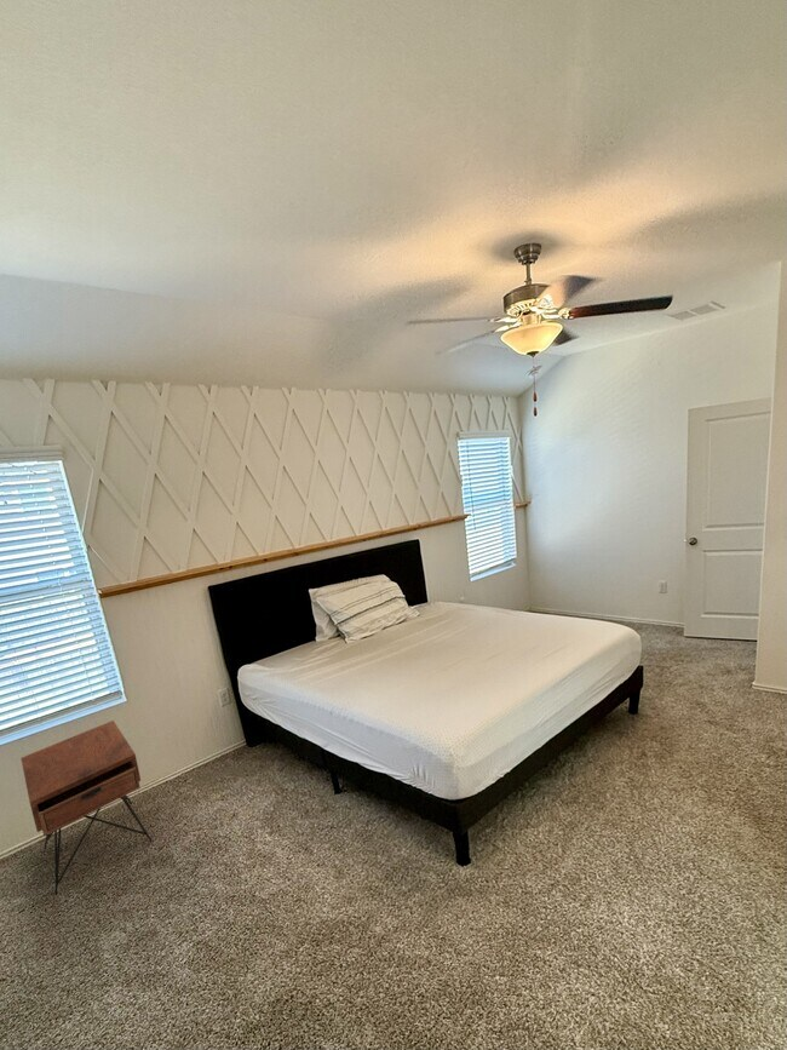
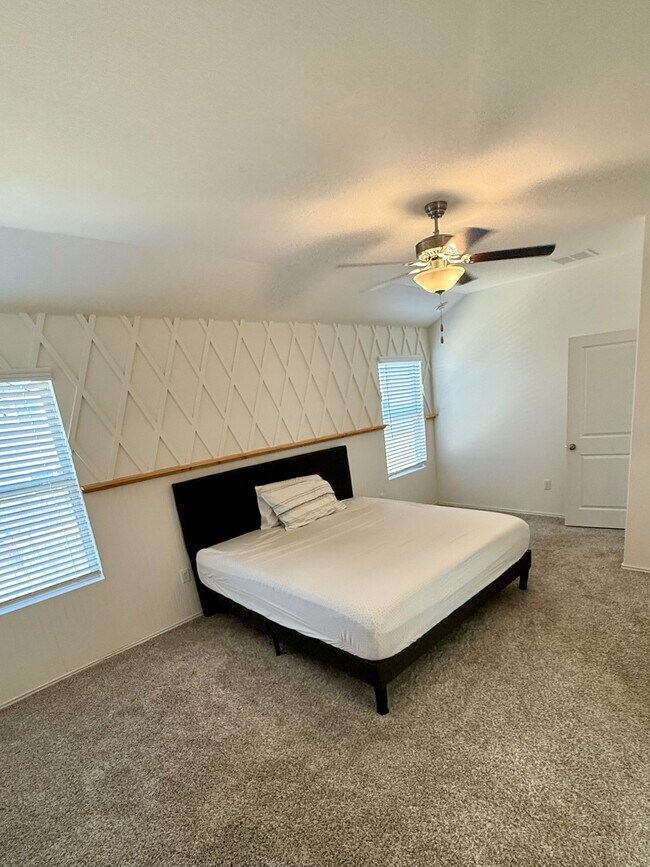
- nightstand (88, 805)
